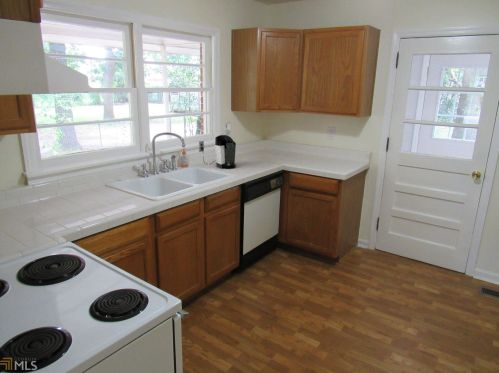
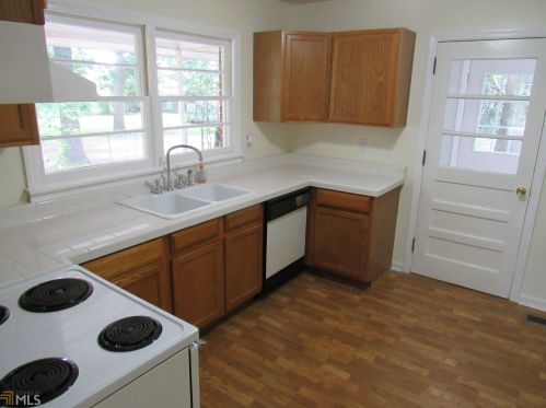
- coffee maker (220, 151)
